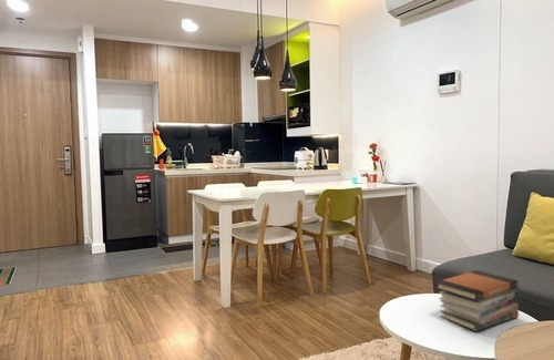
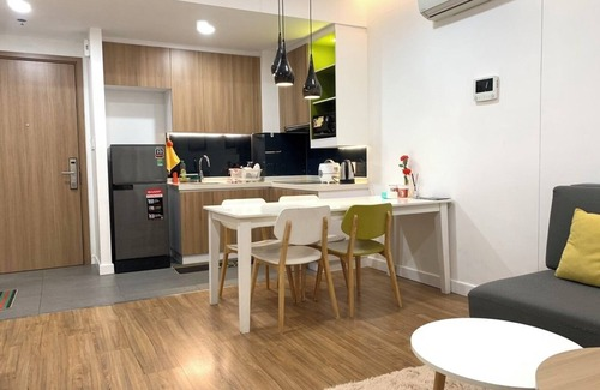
- book stack (476, 299)
